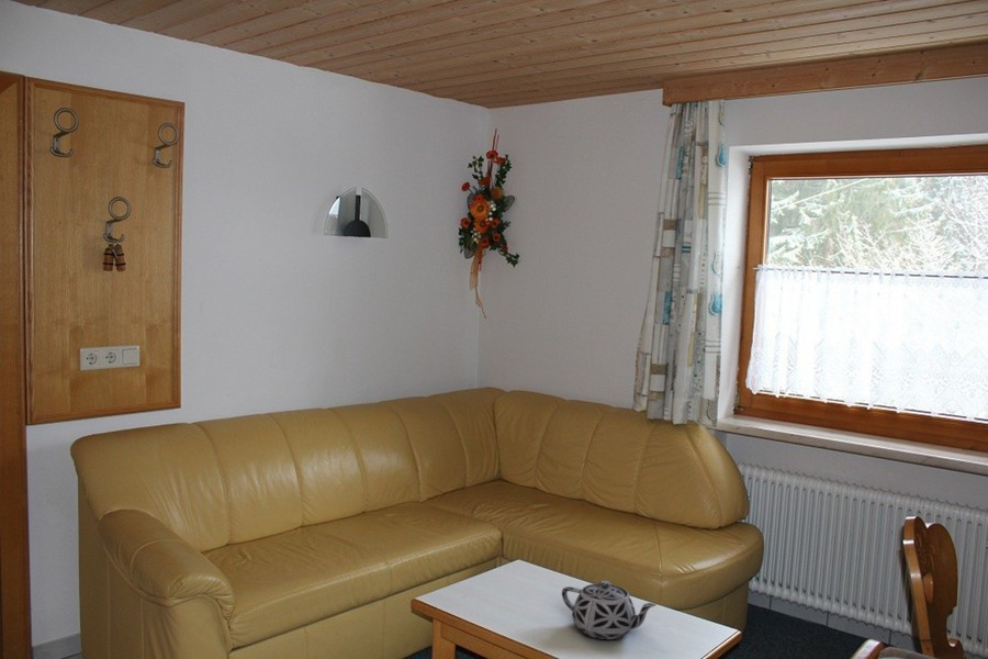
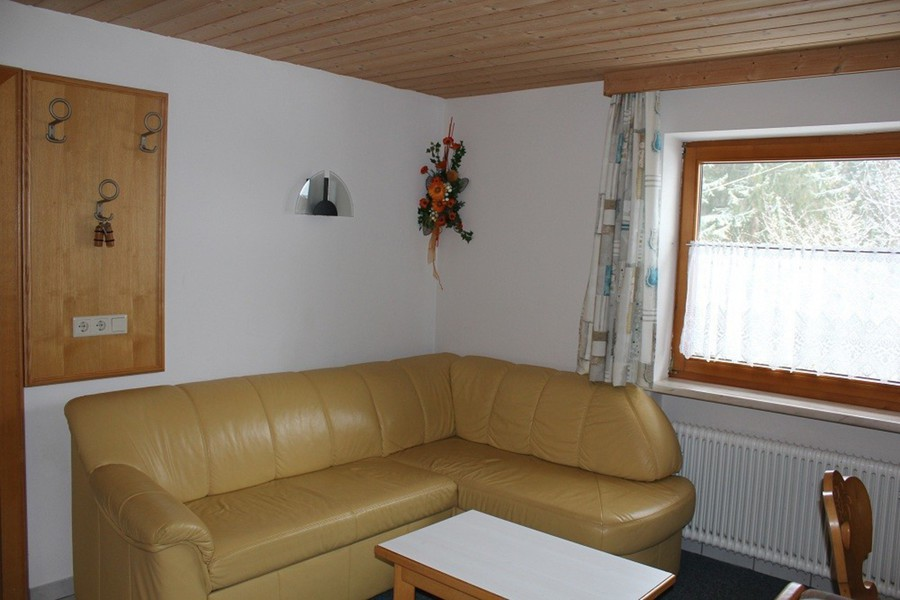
- teapot (607, 606)
